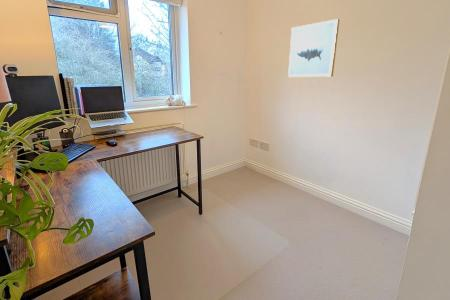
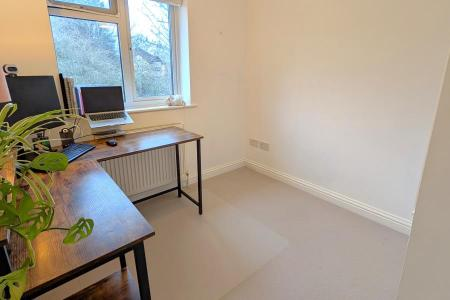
- wall art (311, 51)
